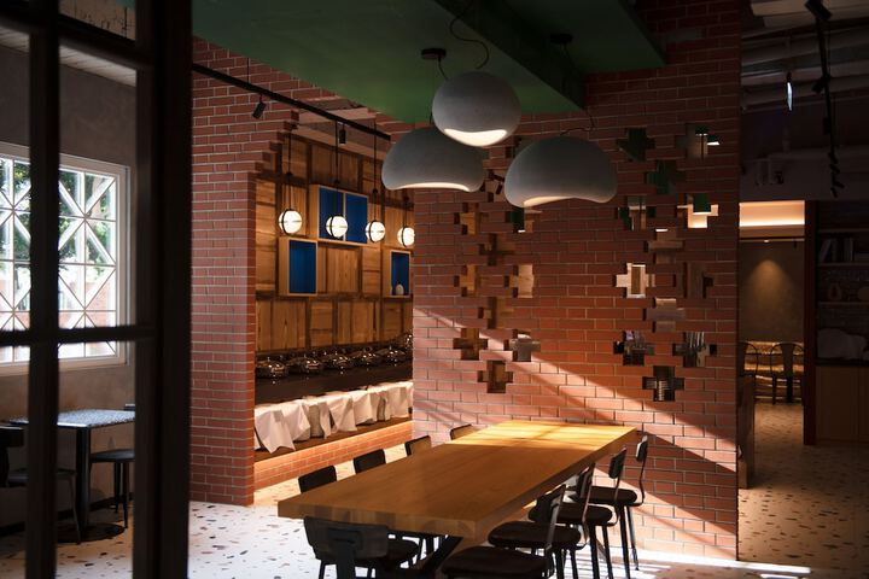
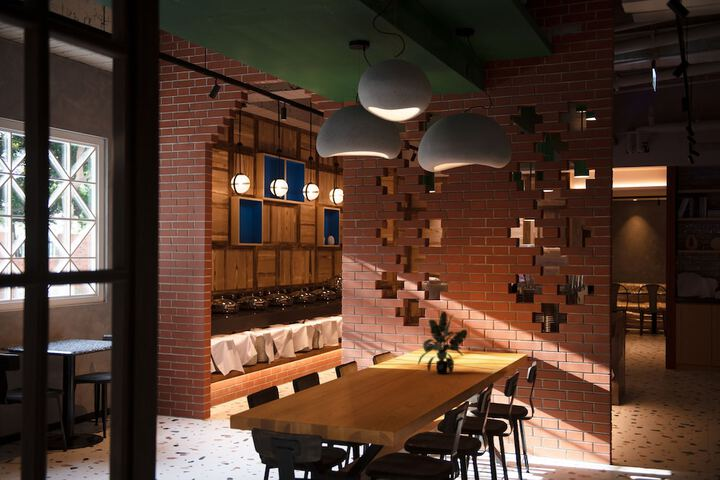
+ potted plant (439, 342)
